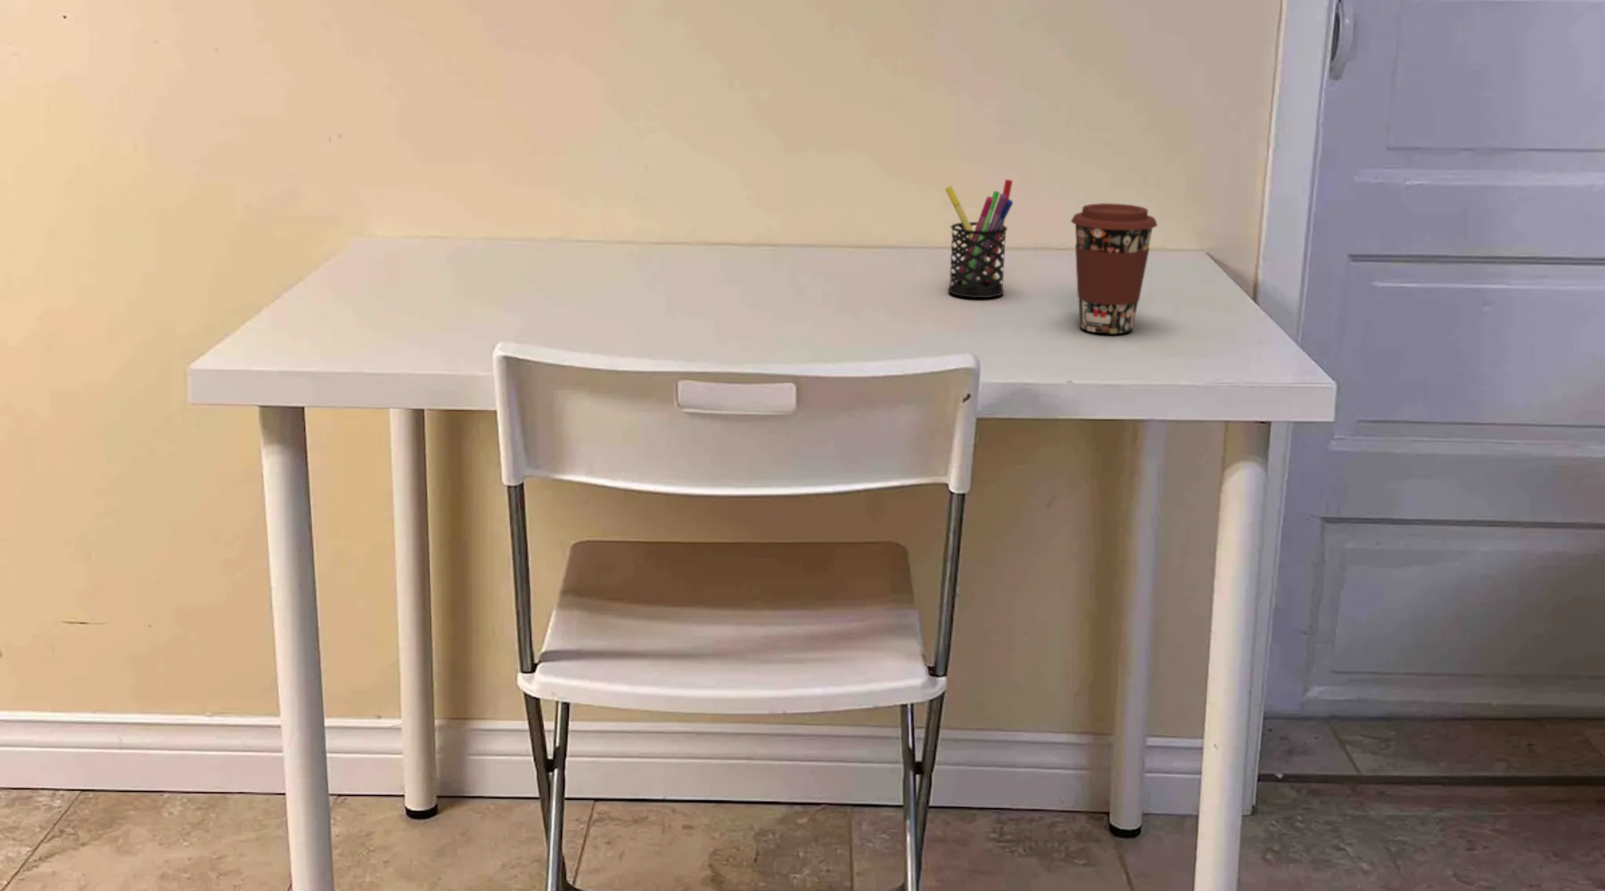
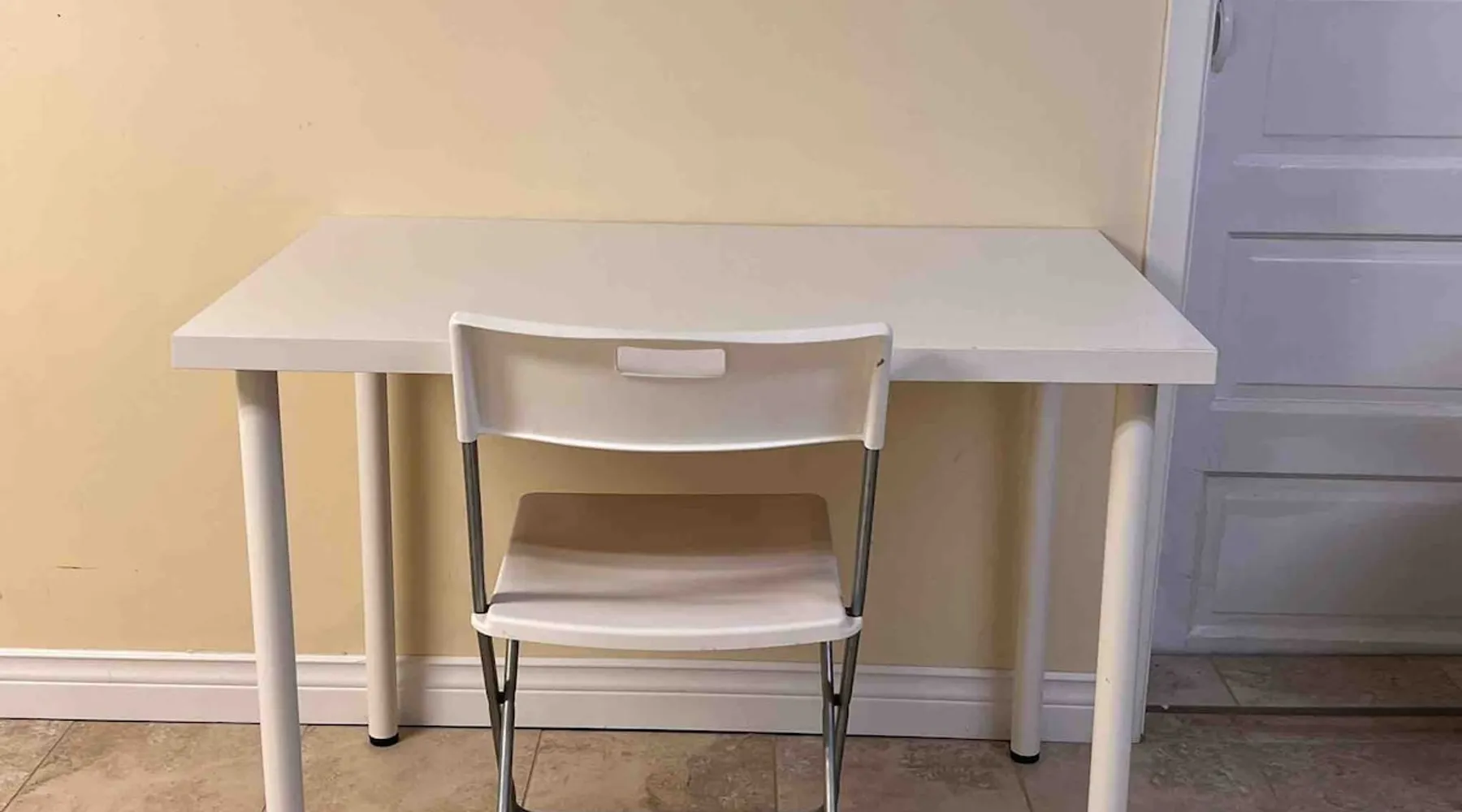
- coffee cup (1110, 268)
- pen holder (984, 235)
